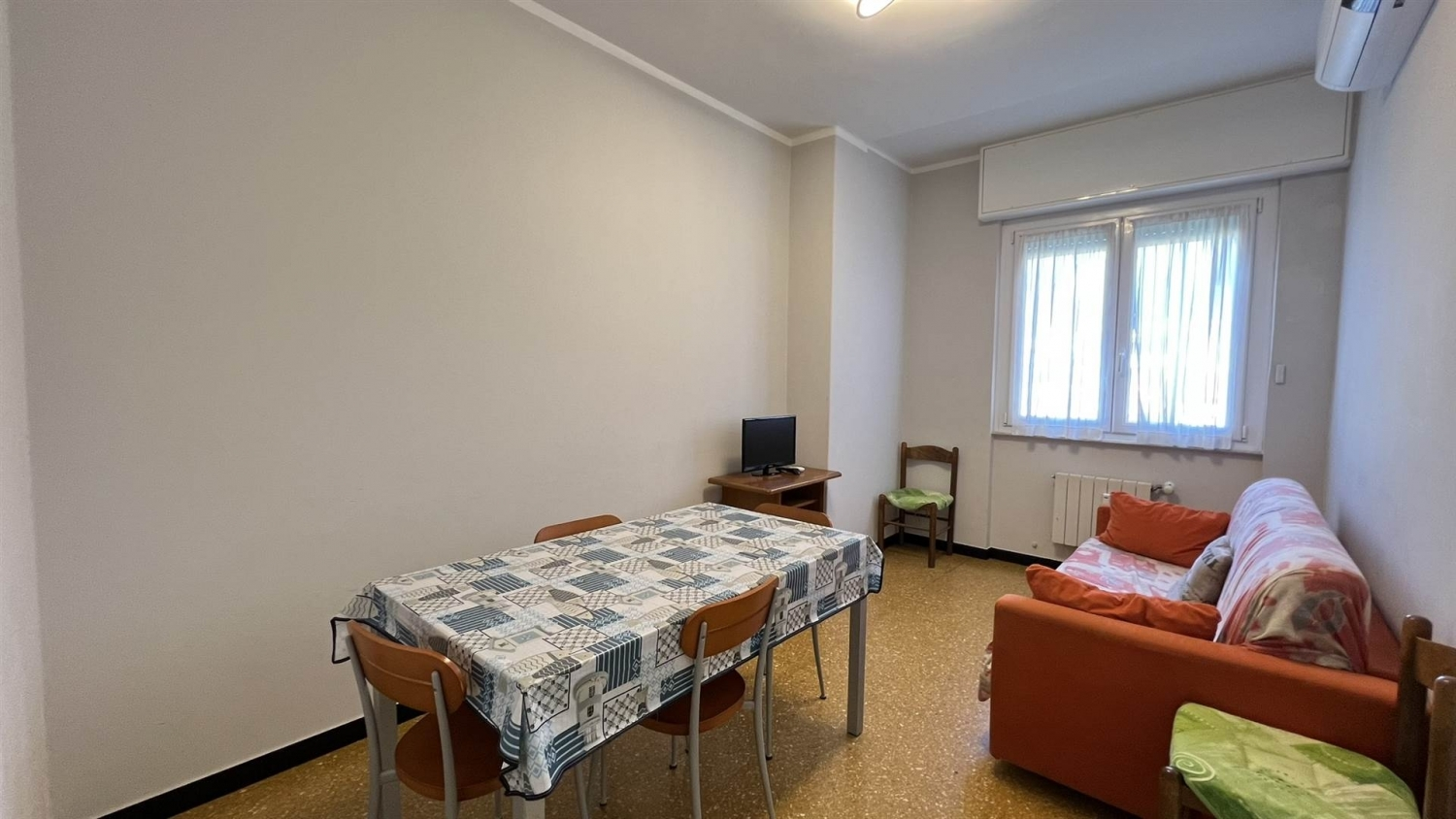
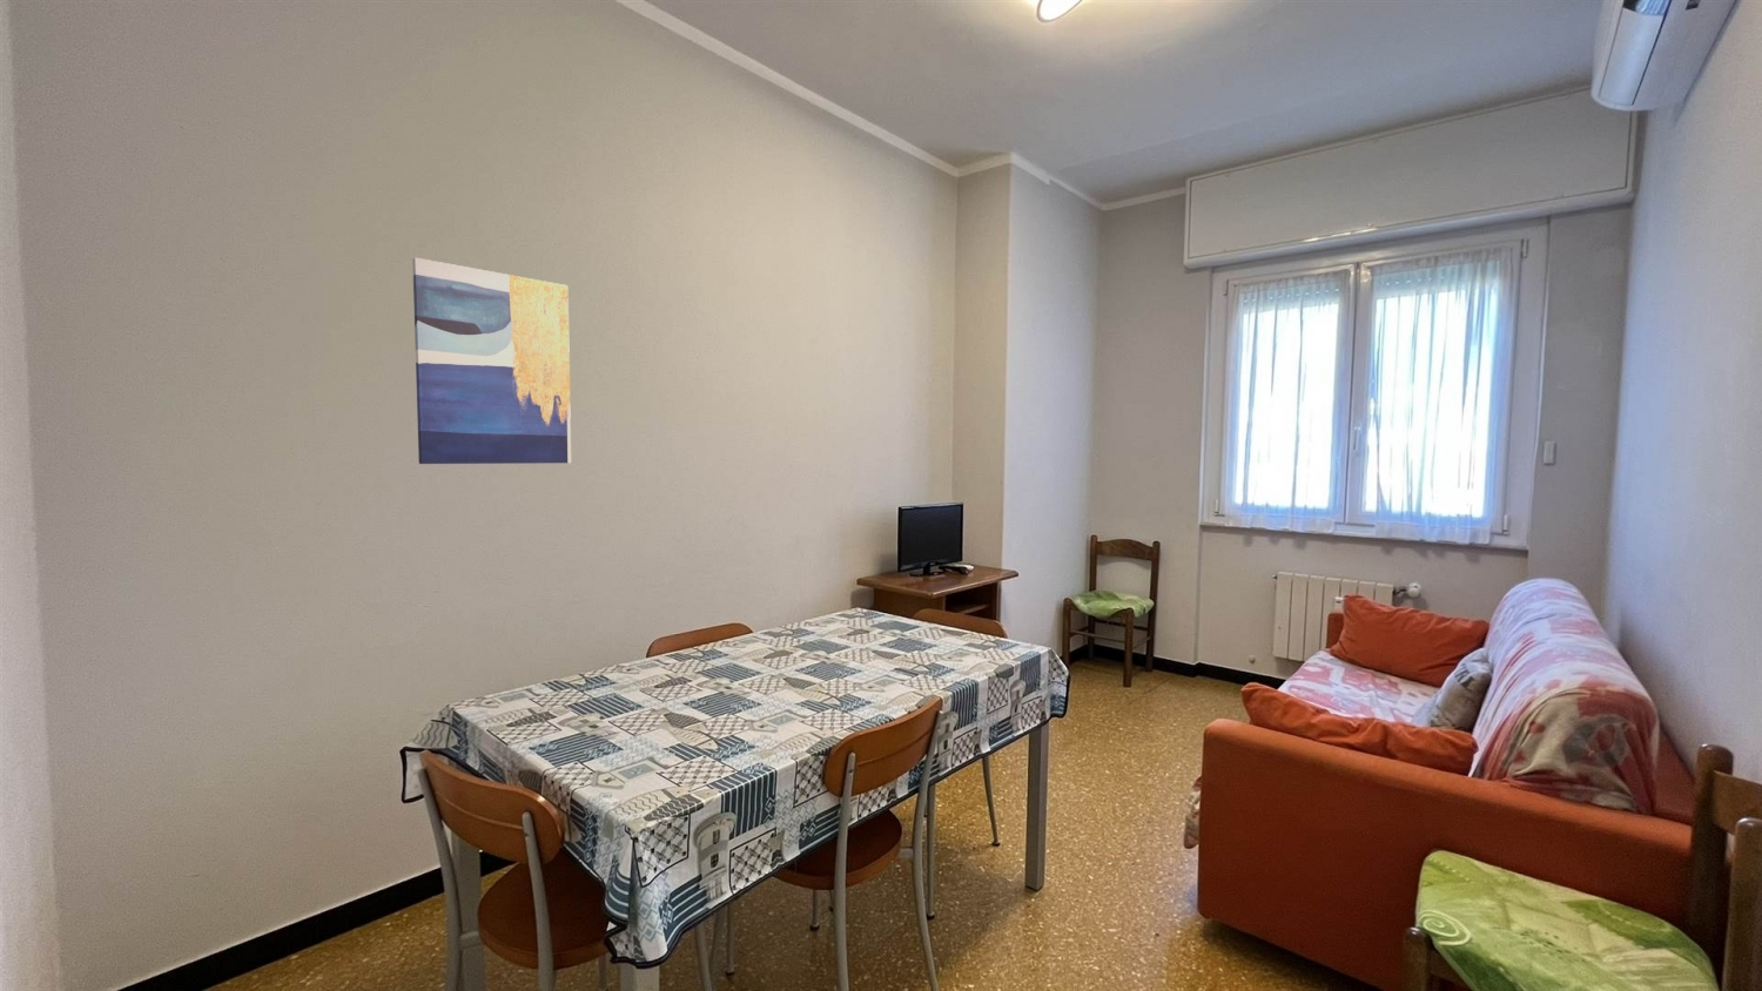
+ wall art (499, 369)
